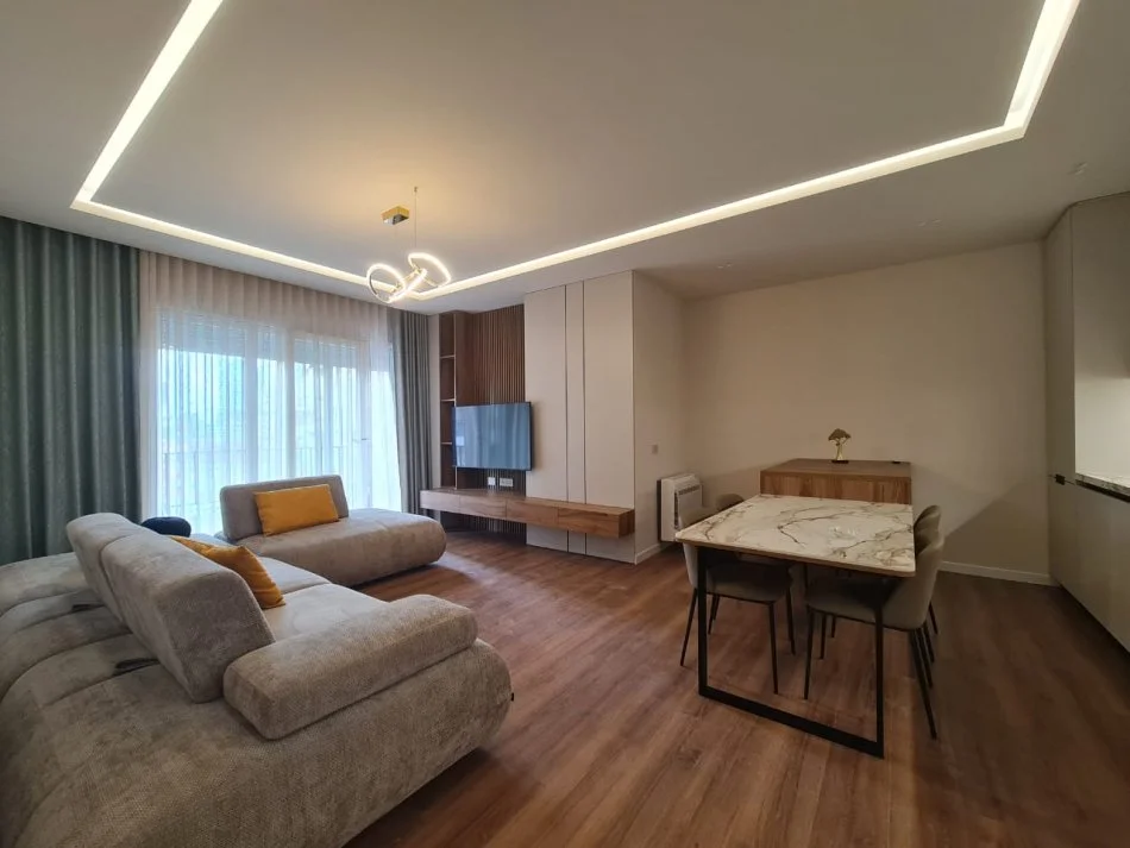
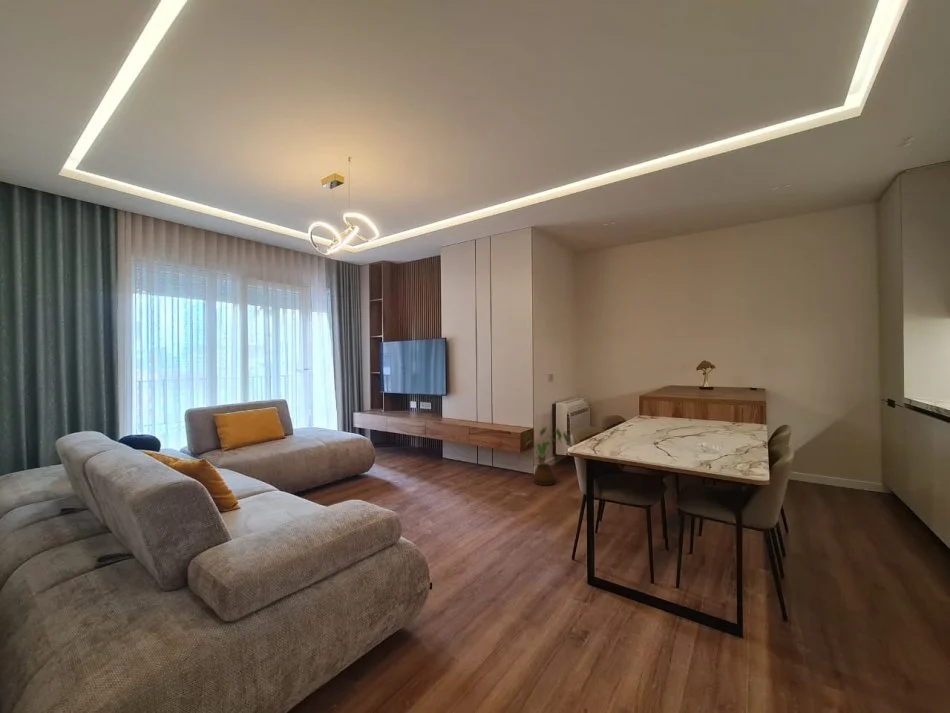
+ house plant (545, 456)
